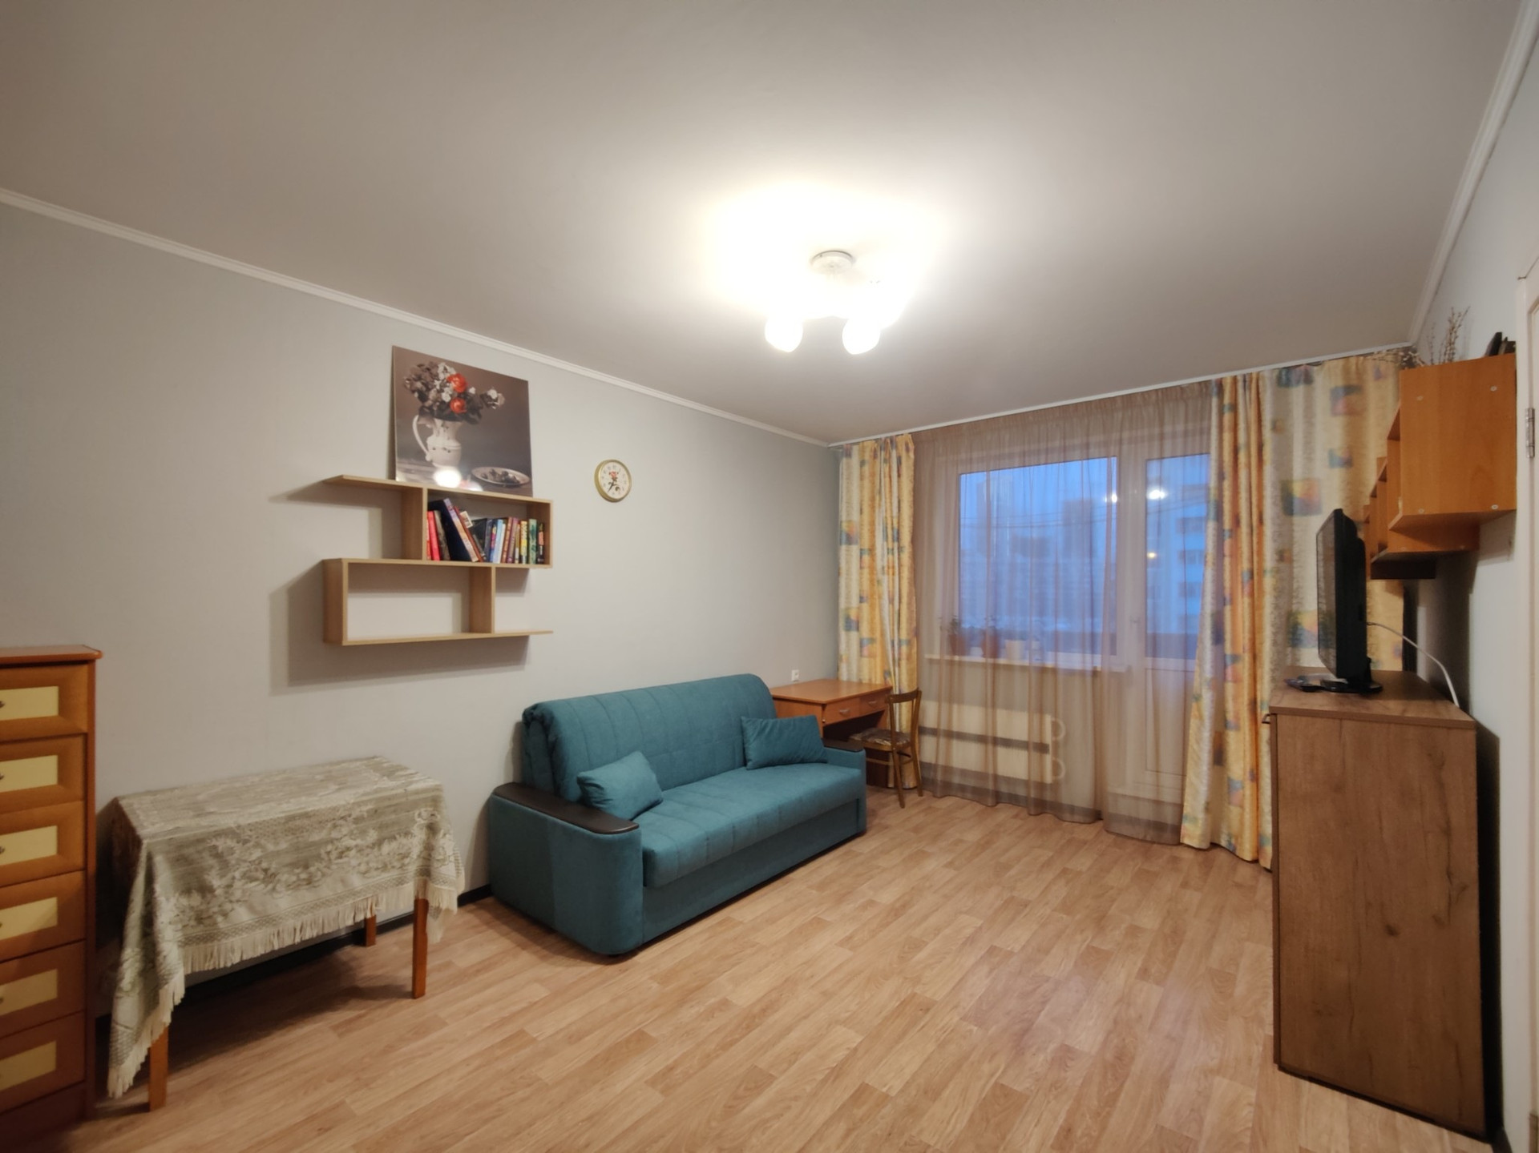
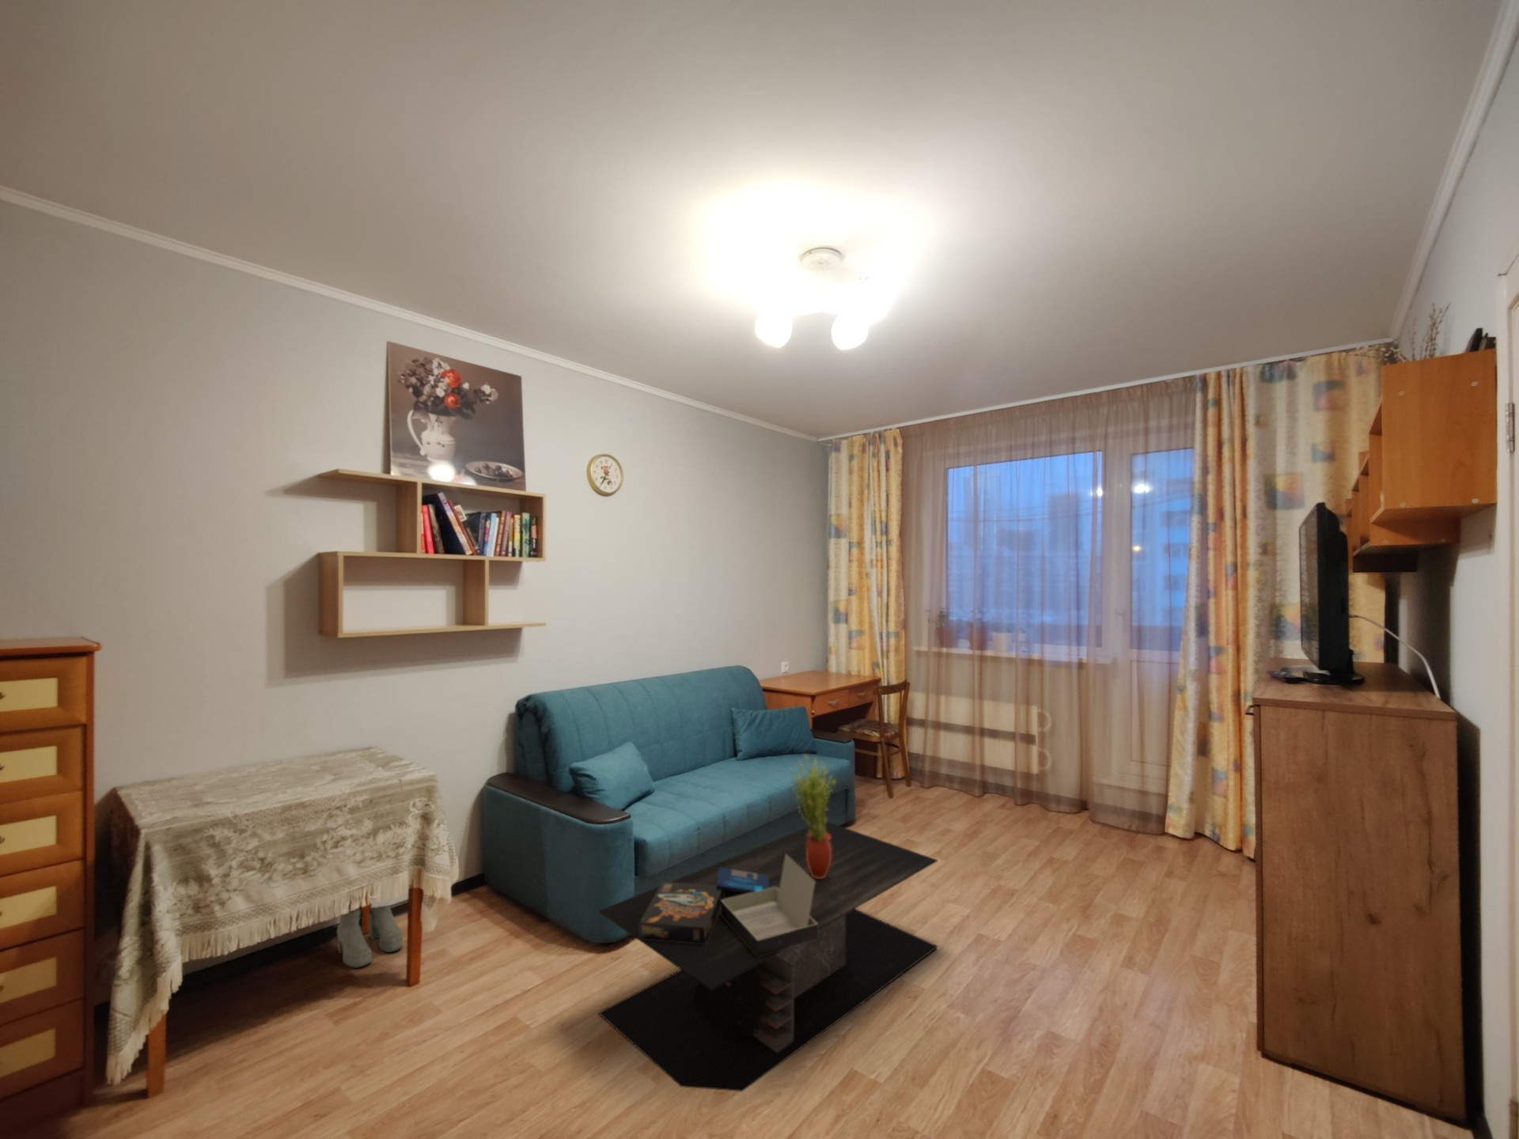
+ boots (370, 922)
+ board game (719, 889)
+ coffee table (787, 946)
+ potted plant (810, 816)
